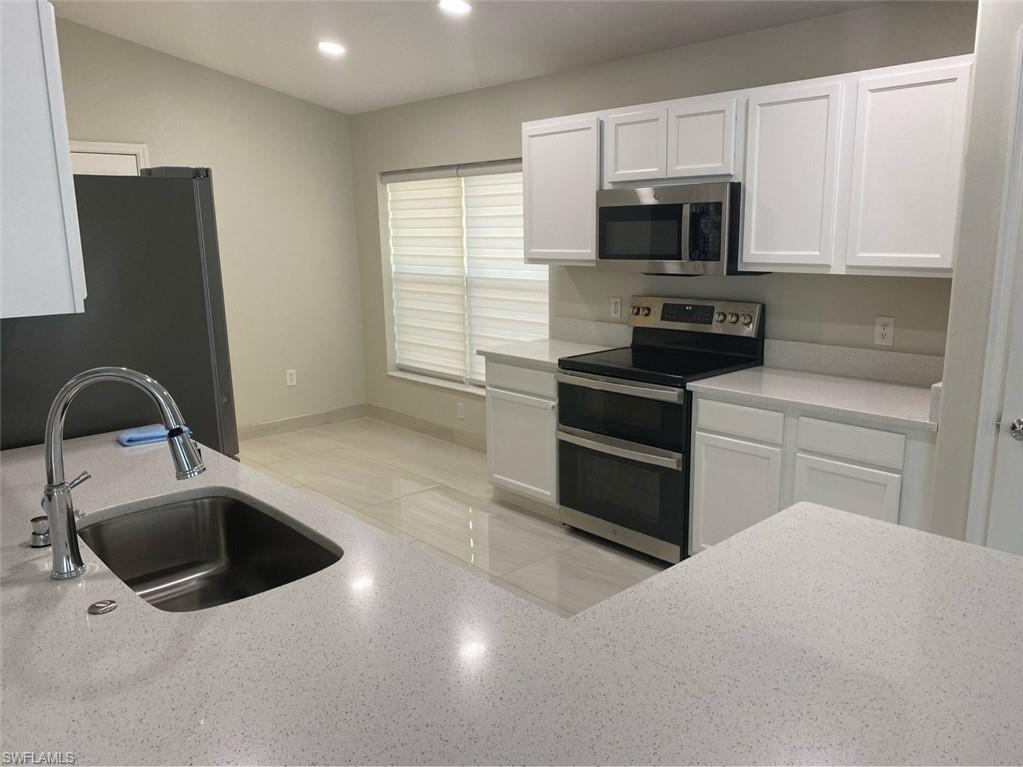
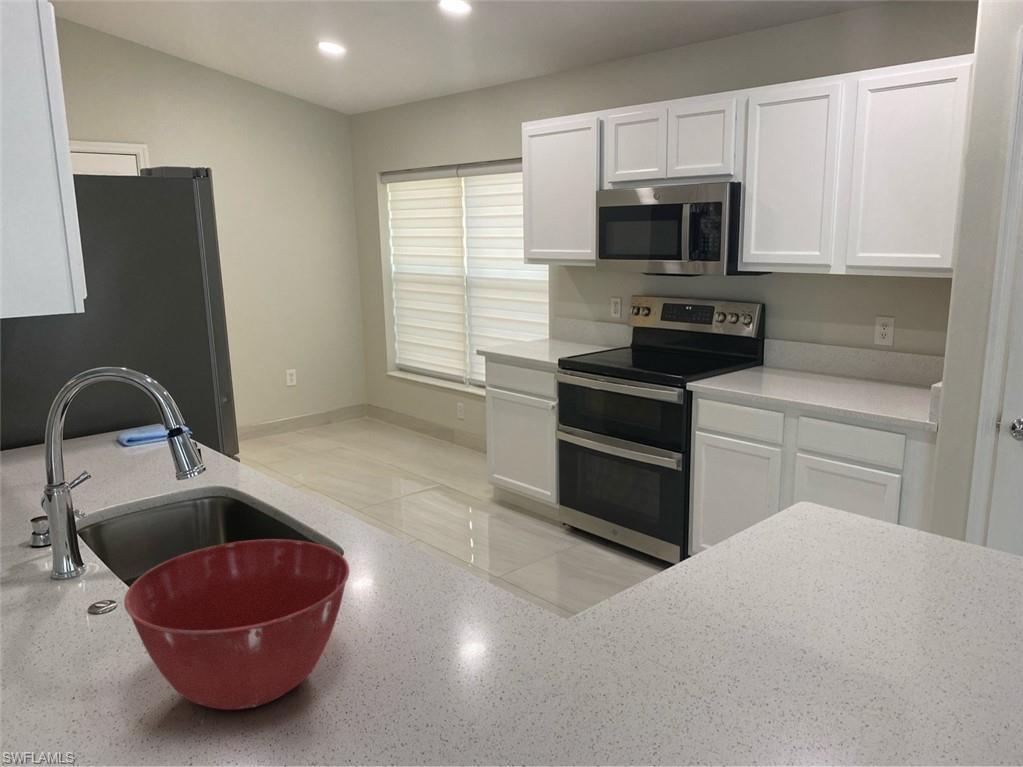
+ mixing bowl (246, 630)
